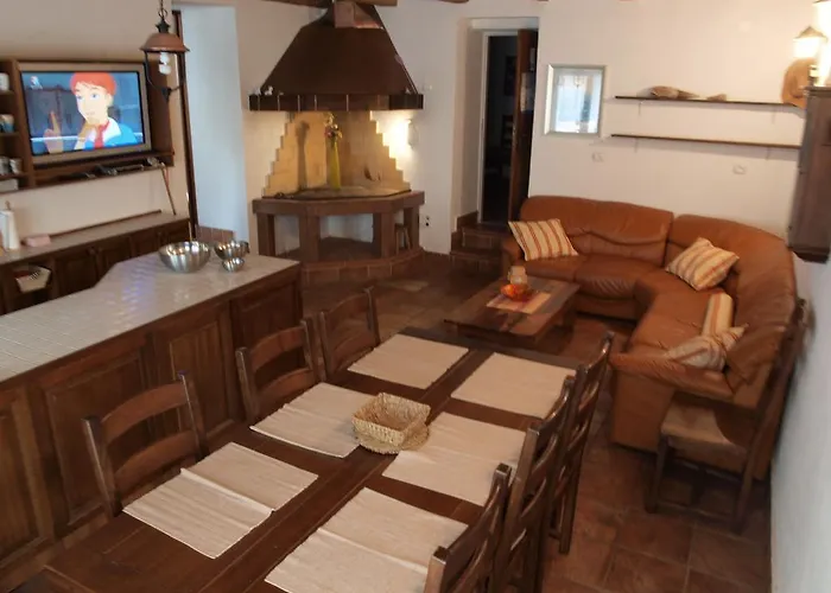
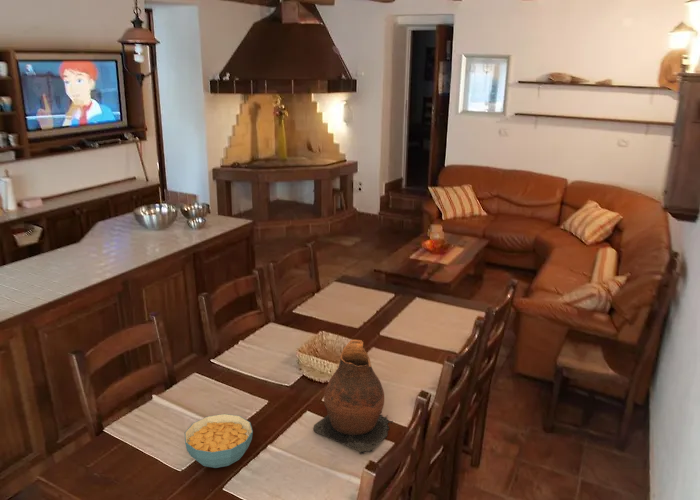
+ ceramic pitcher (357, 389)
+ cereal bowl (219, 446)
